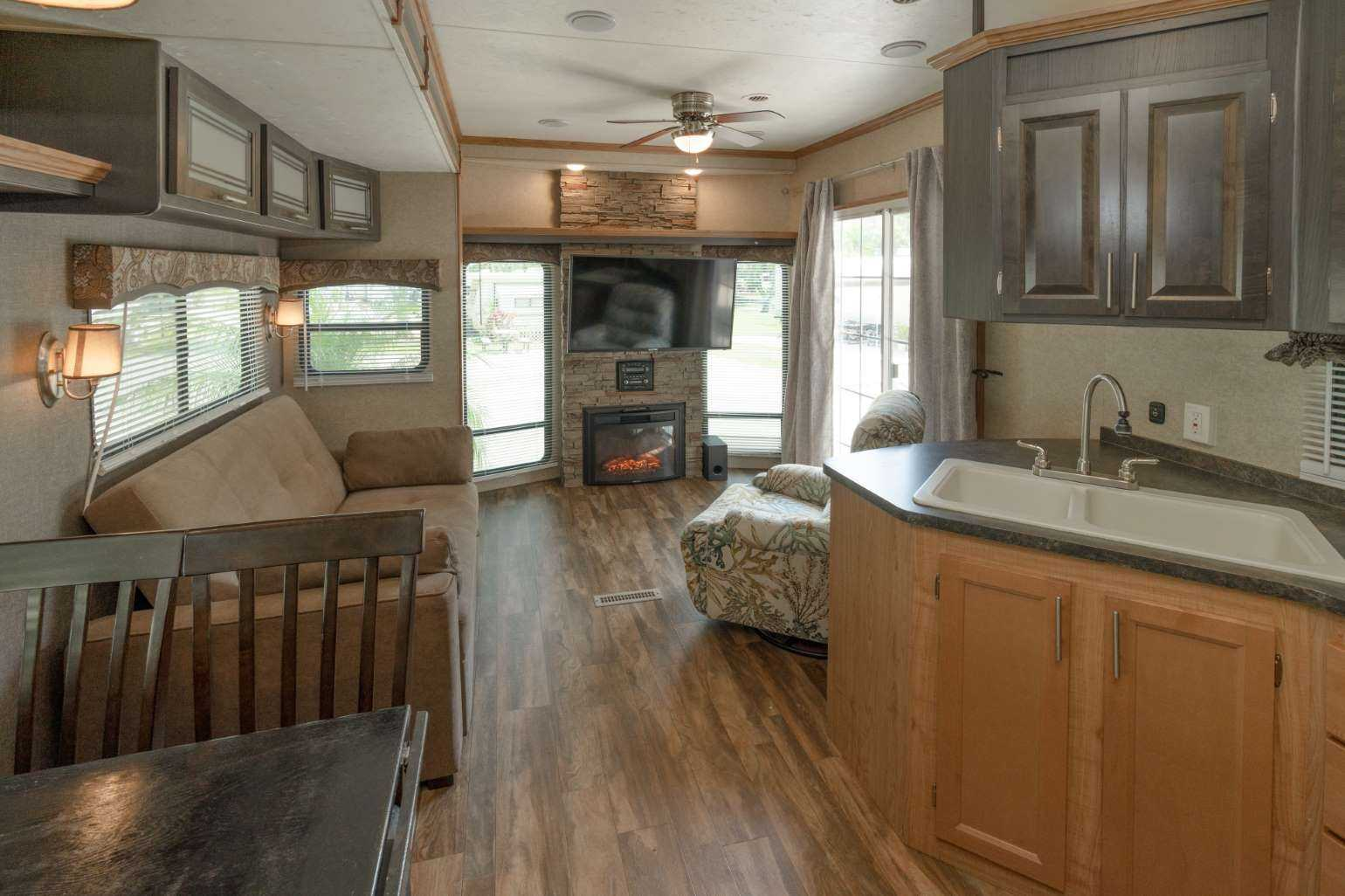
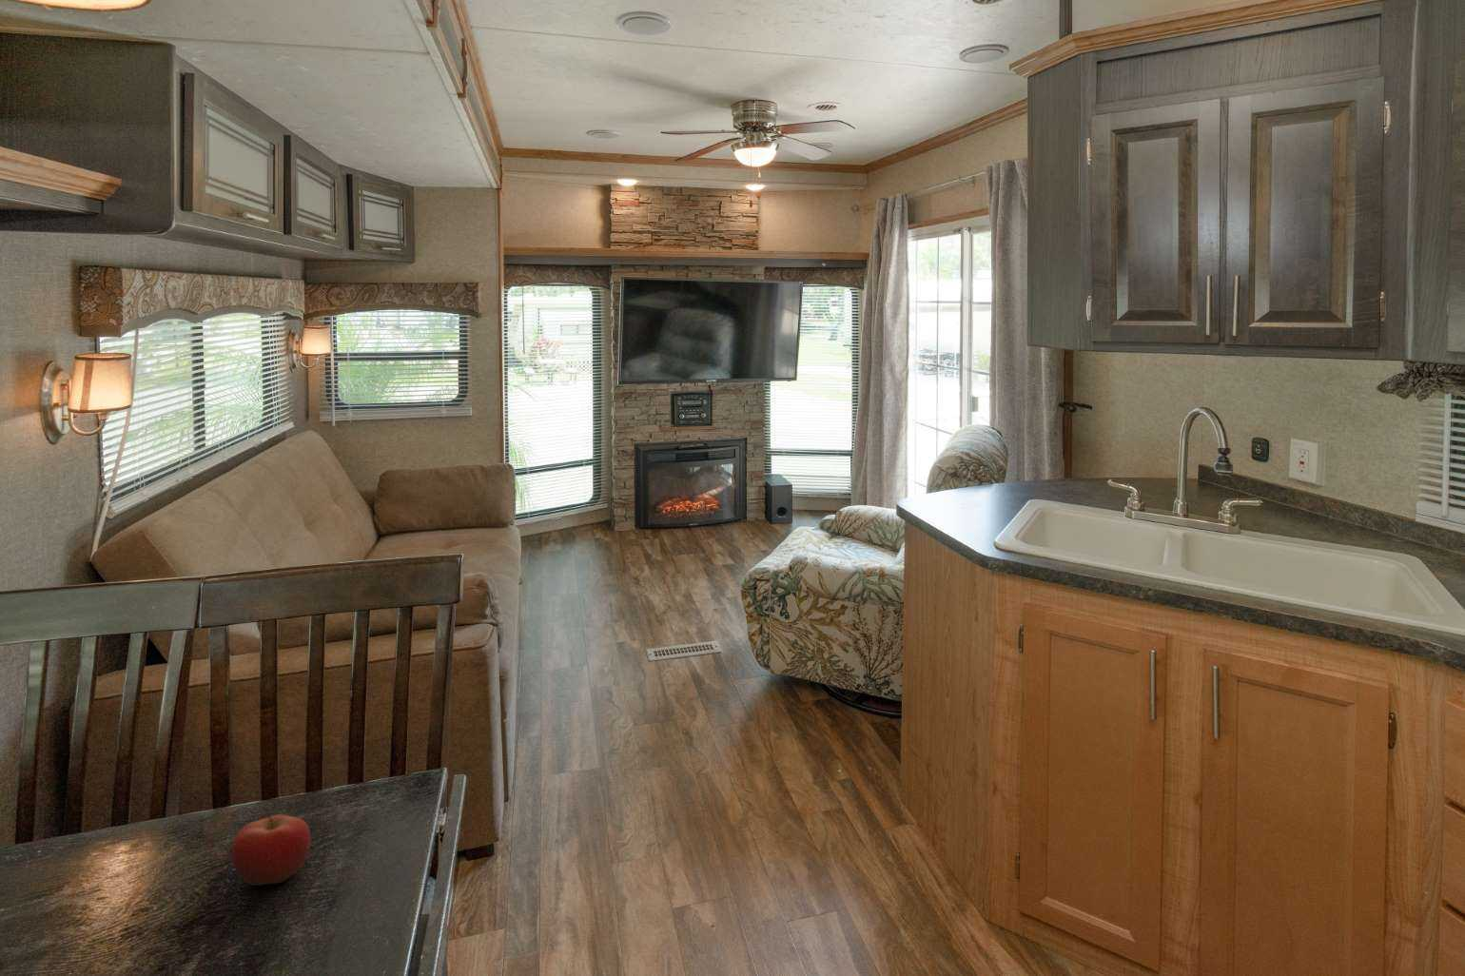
+ fruit (271, 844)
